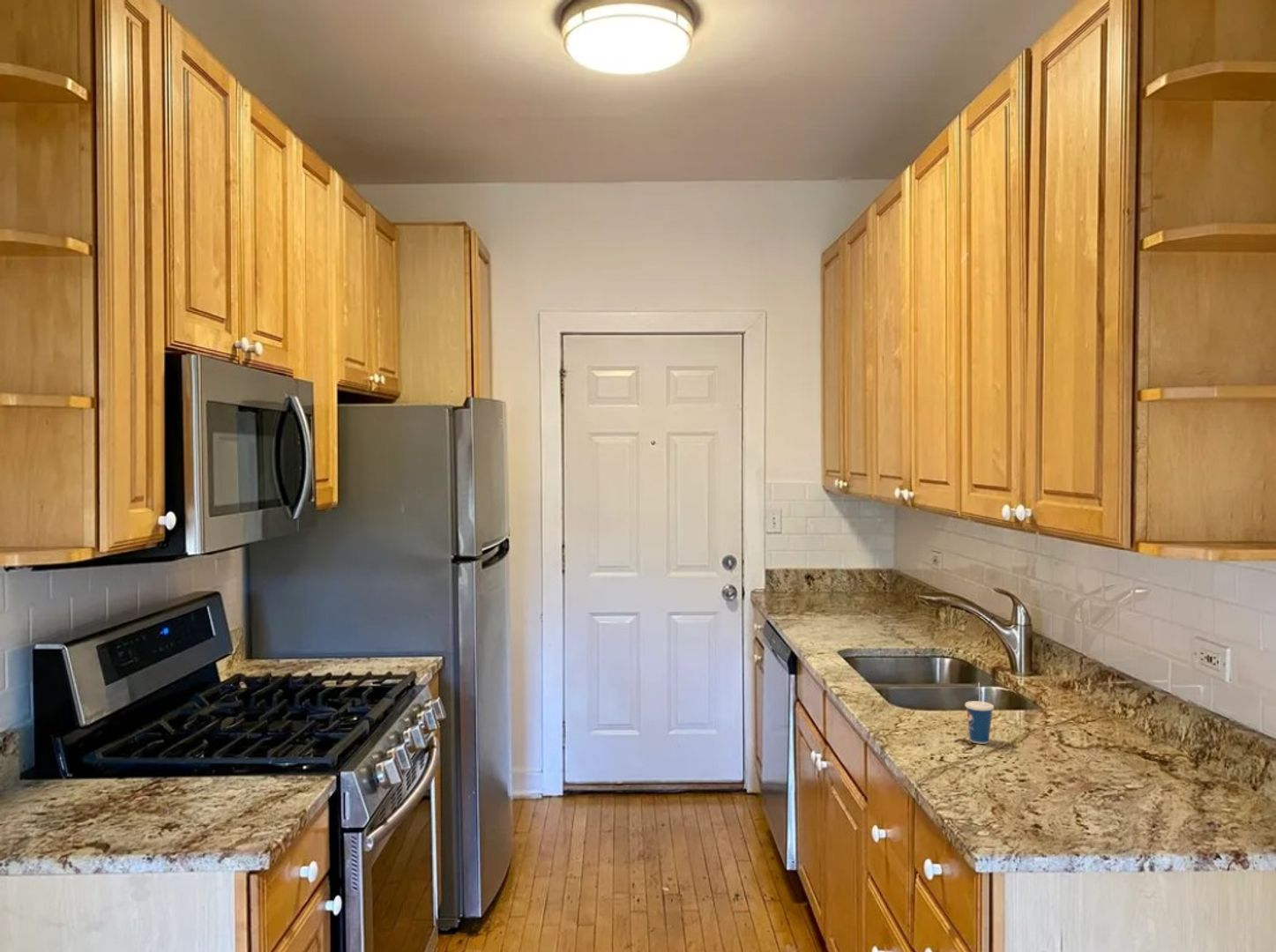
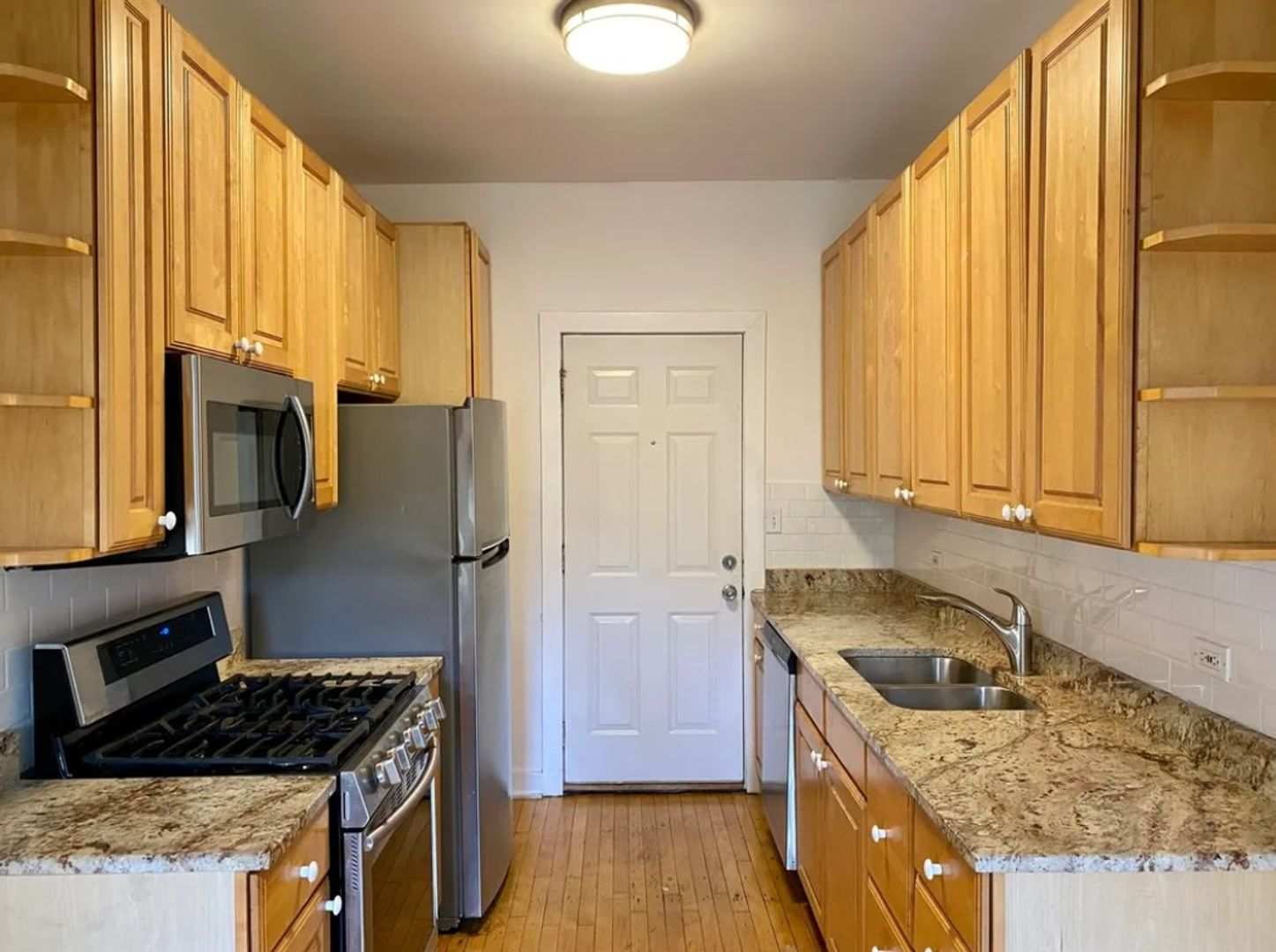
- cup (979, 712)
